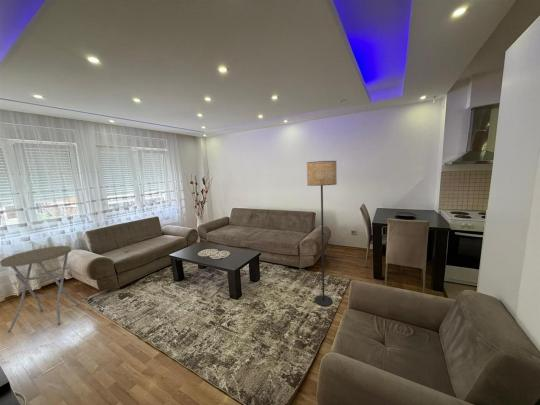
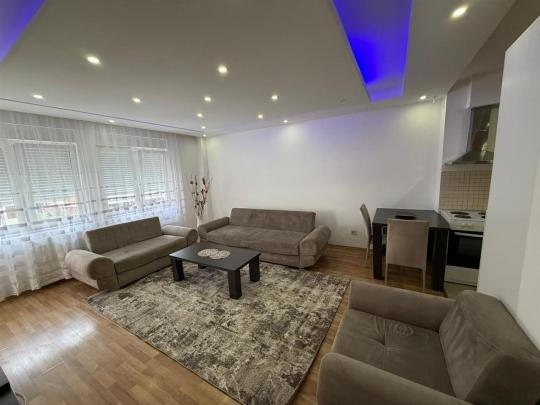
- floor lamp (322, 234)
- side table (43, 278)
